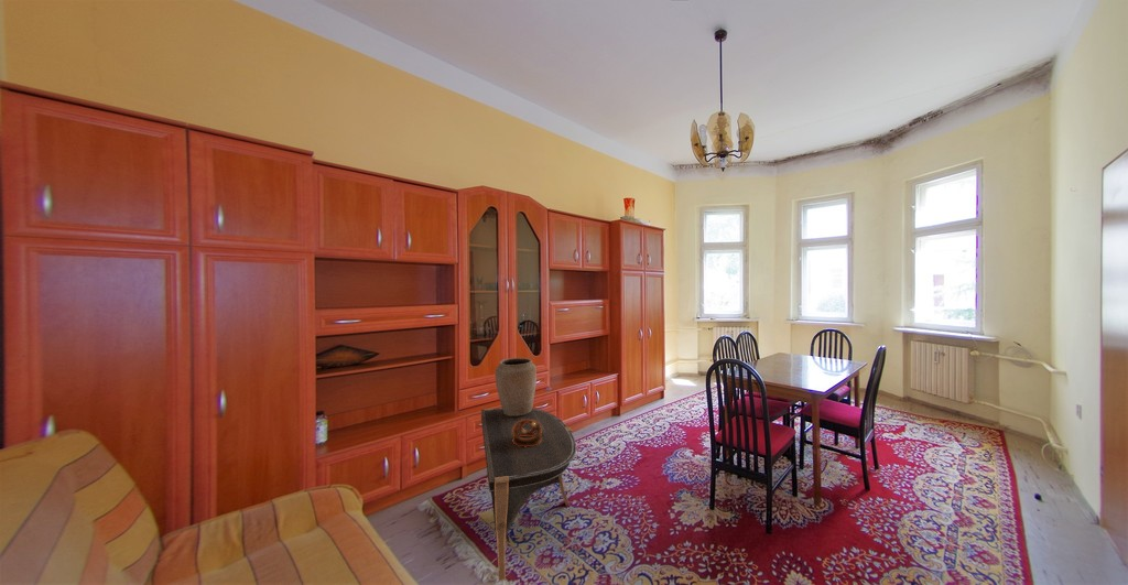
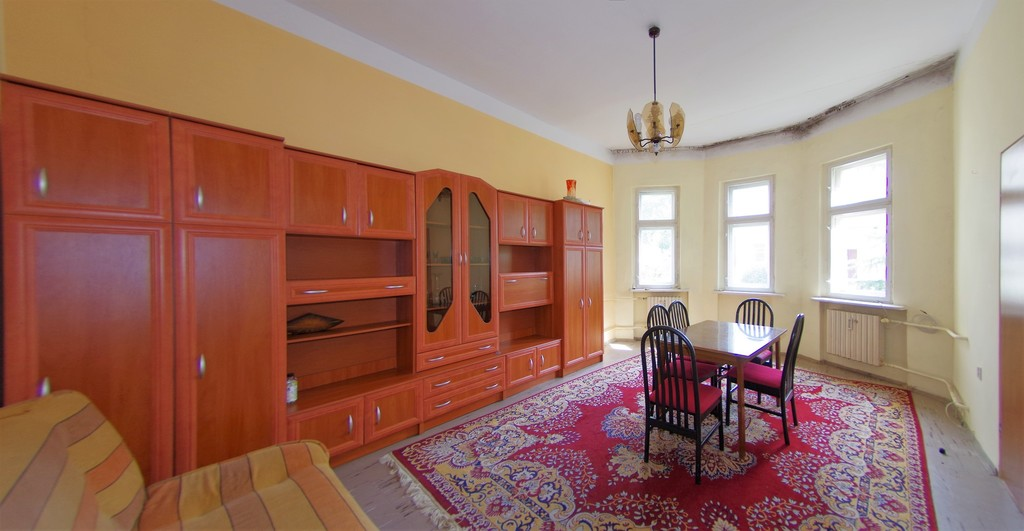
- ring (527, 431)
- vase (516, 386)
- coffee table (529, 470)
